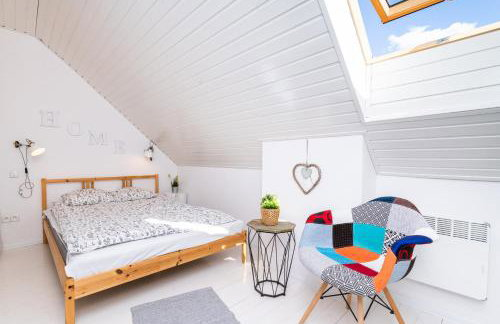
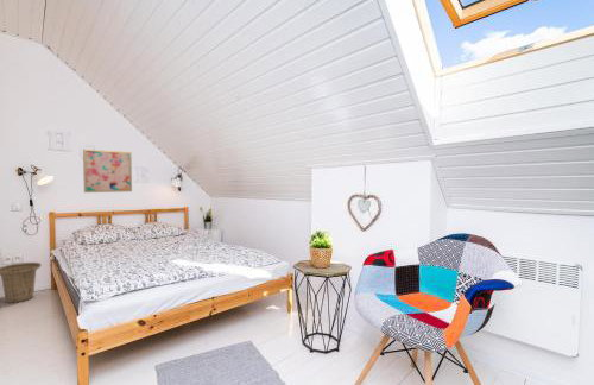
+ basket (19, 283)
+ wall art (108, 171)
